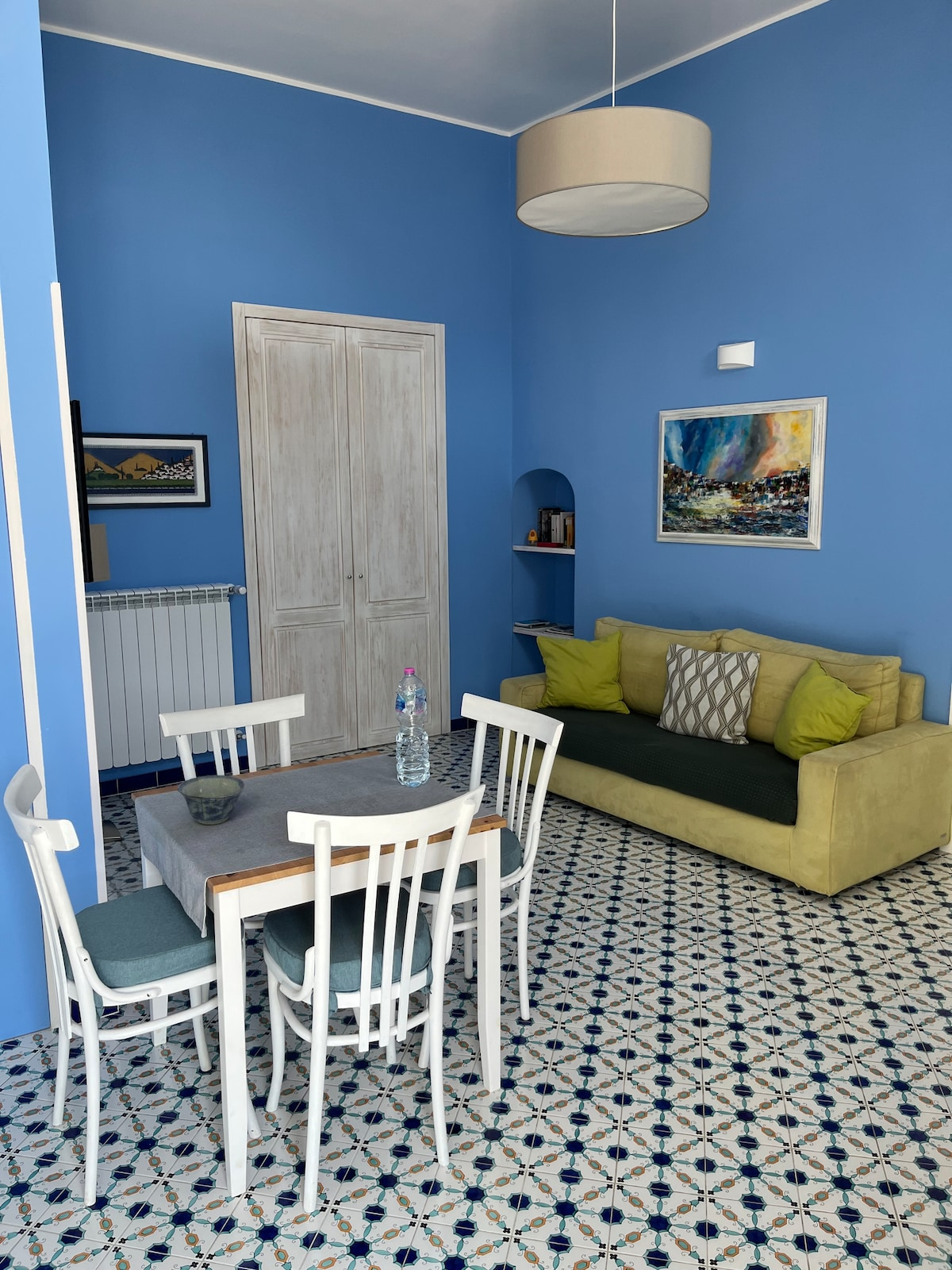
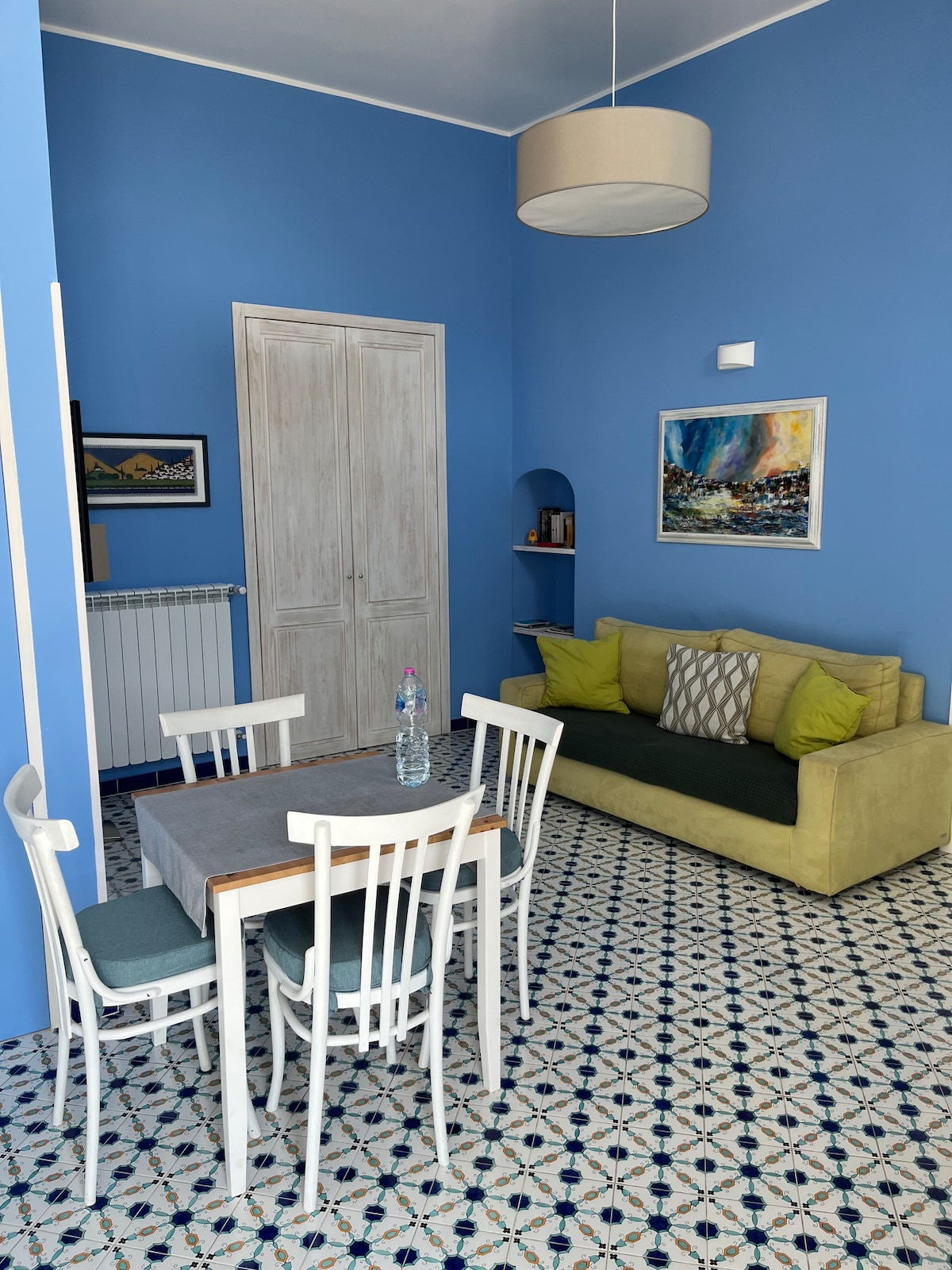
- bowl (212, 802)
